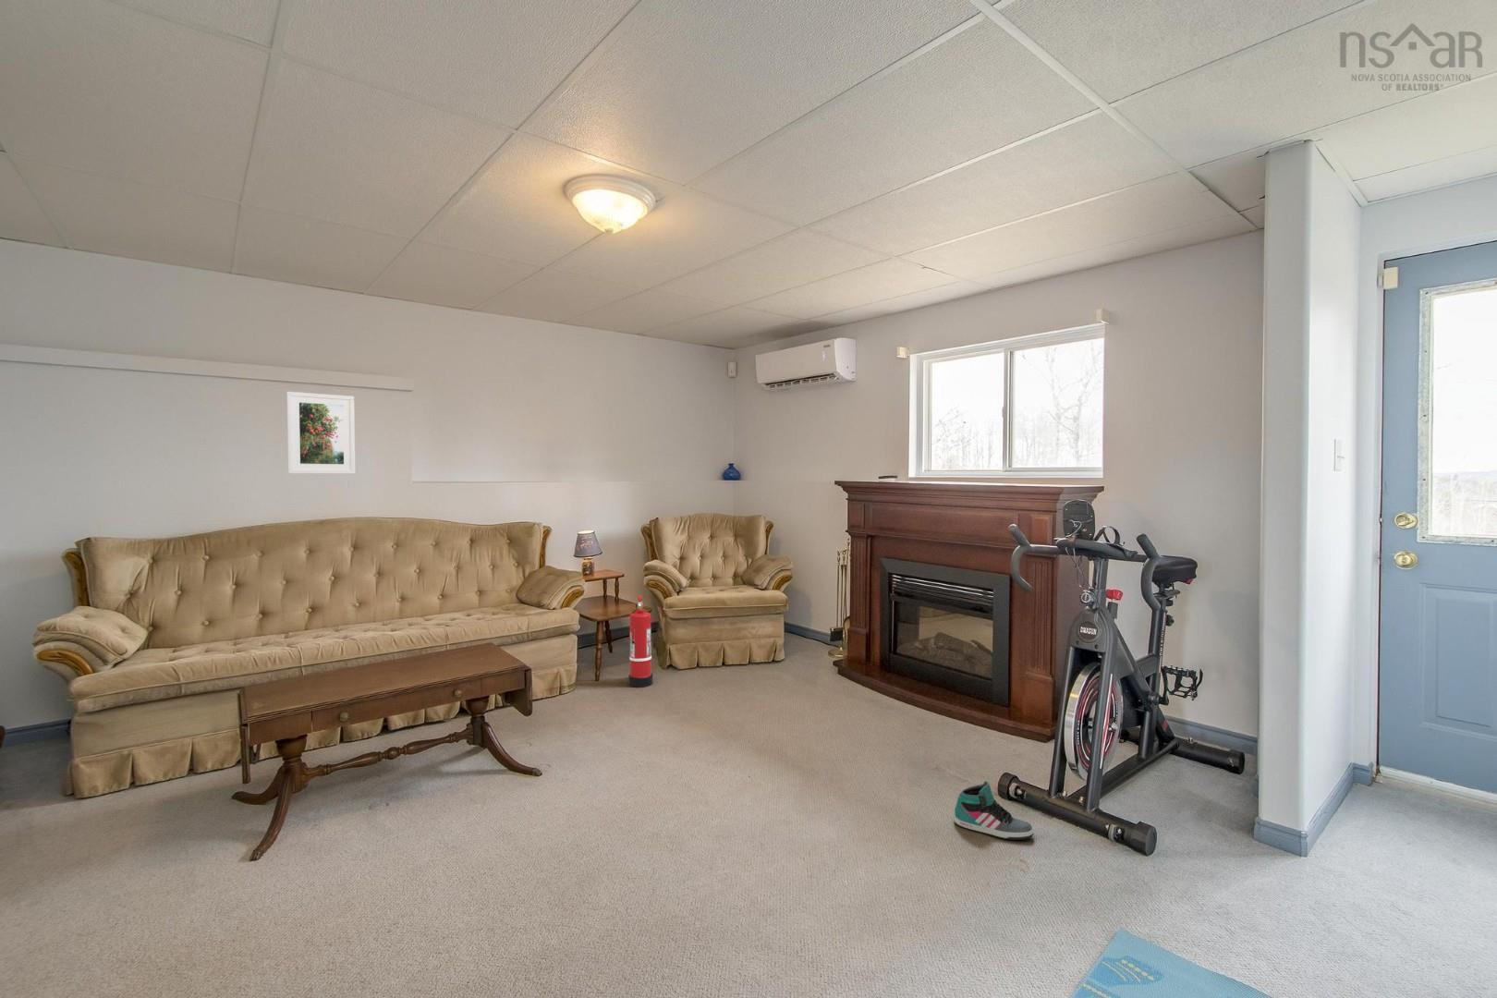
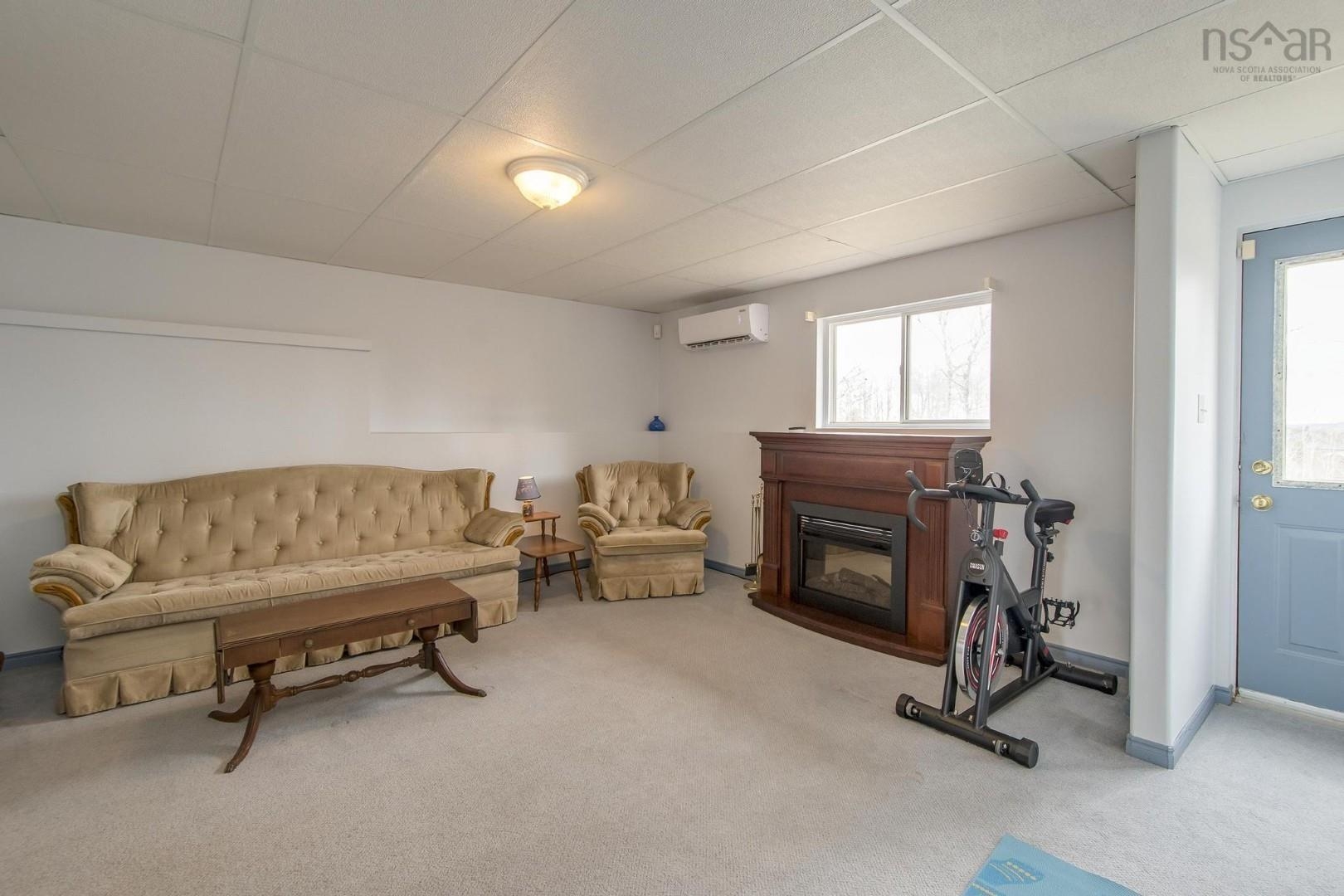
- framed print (322, 433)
- fire extinguisher (640, 637)
- sneaker (992, 806)
